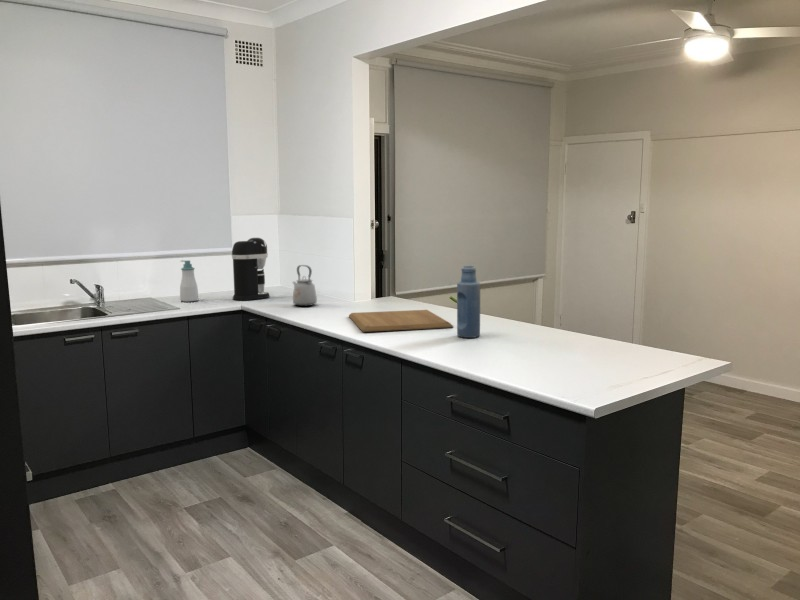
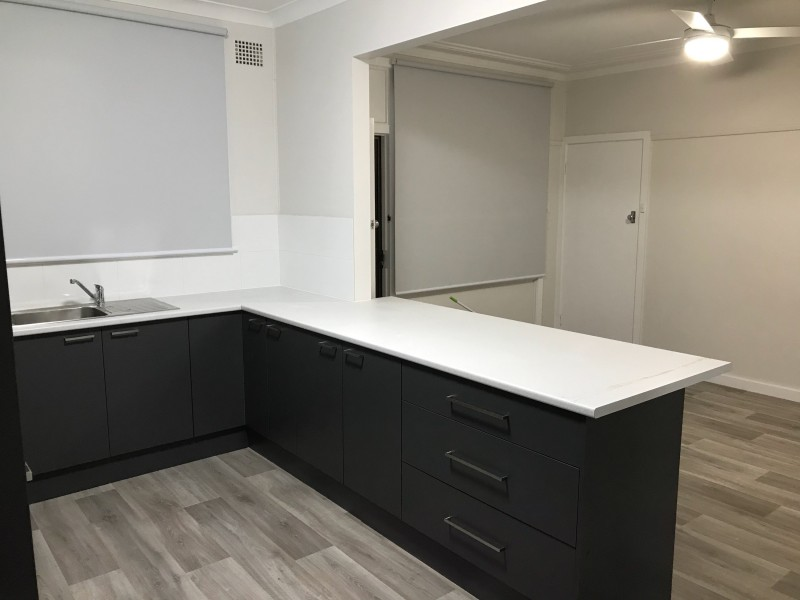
- chopping board (398, 319)
- bottle (468, 301)
- kettle (301, 284)
- soap bottle (188, 280)
- coffee maker (250, 268)
